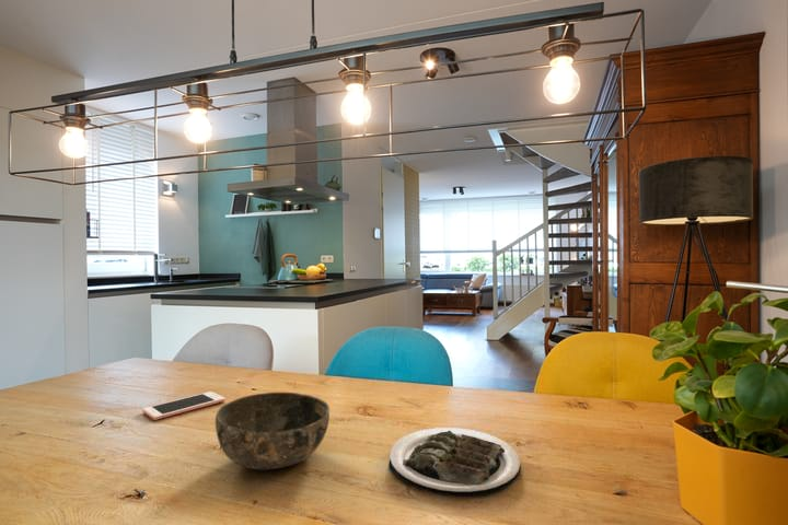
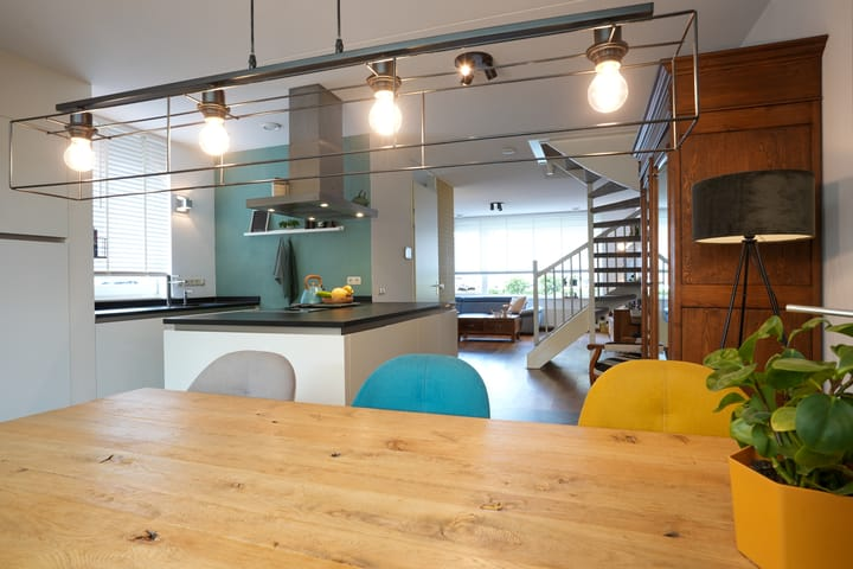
- plate (453, 453)
- bowl (275, 431)
- cell phone (185, 405)
